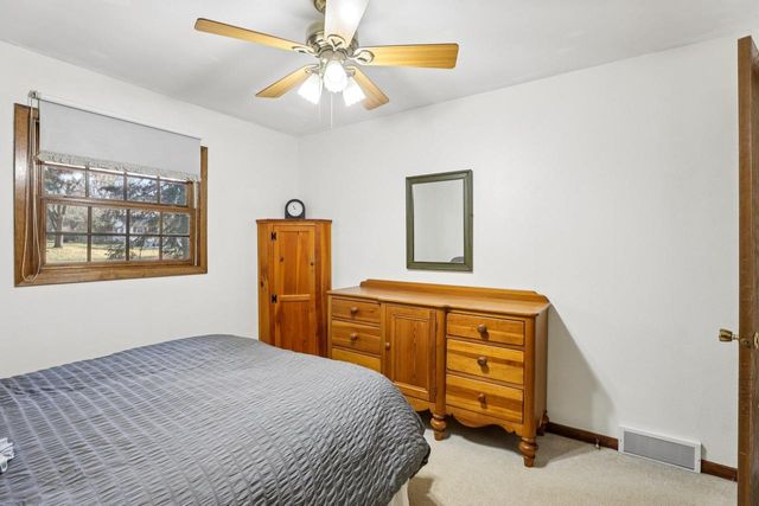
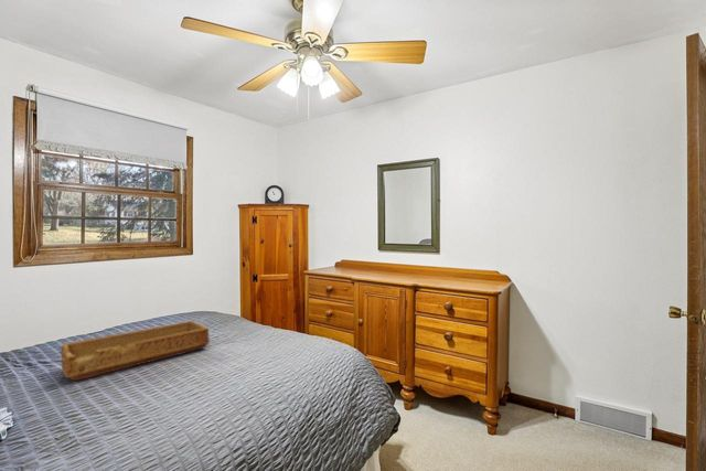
+ tray (140, 346)
